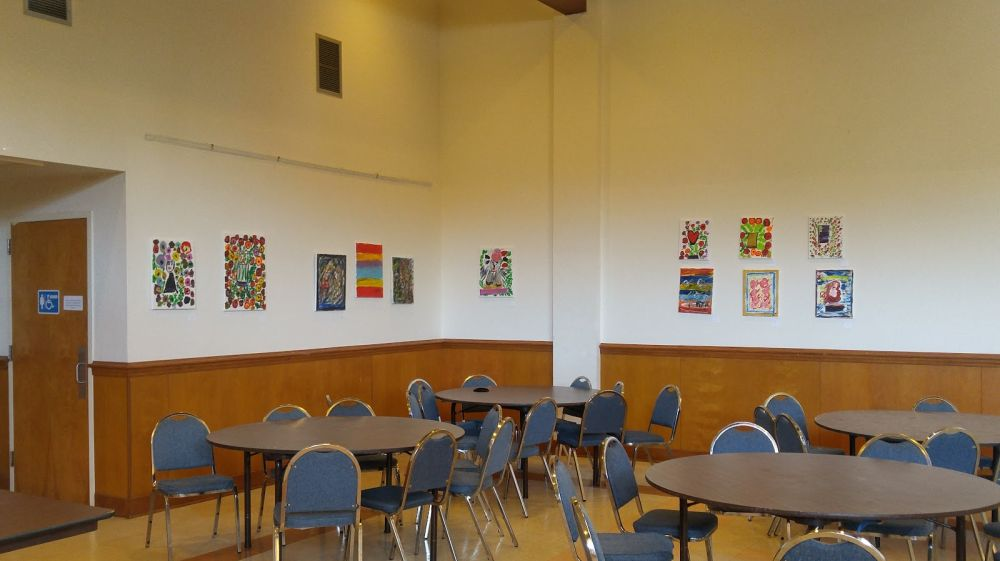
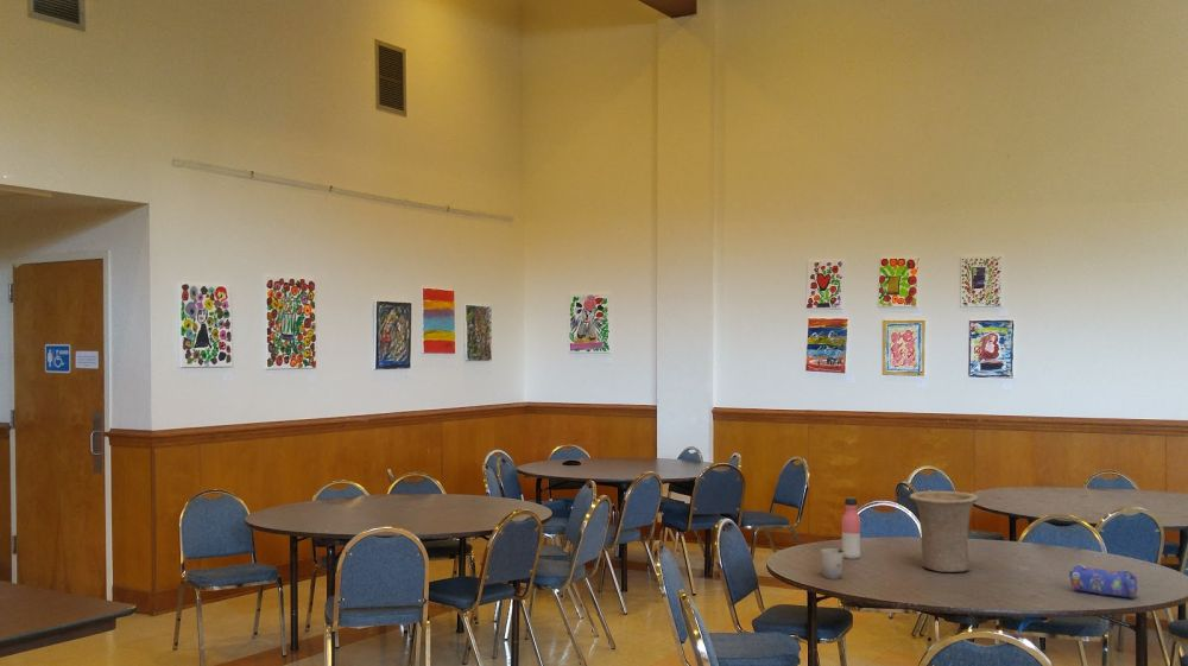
+ pencil case (1102, 581)
+ cup (834, 563)
+ vase (943, 531)
+ water bottle (851, 527)
